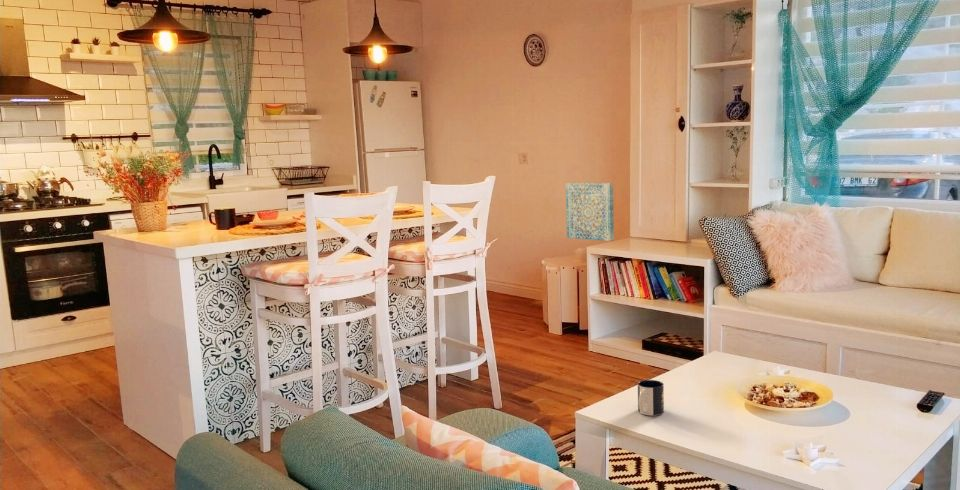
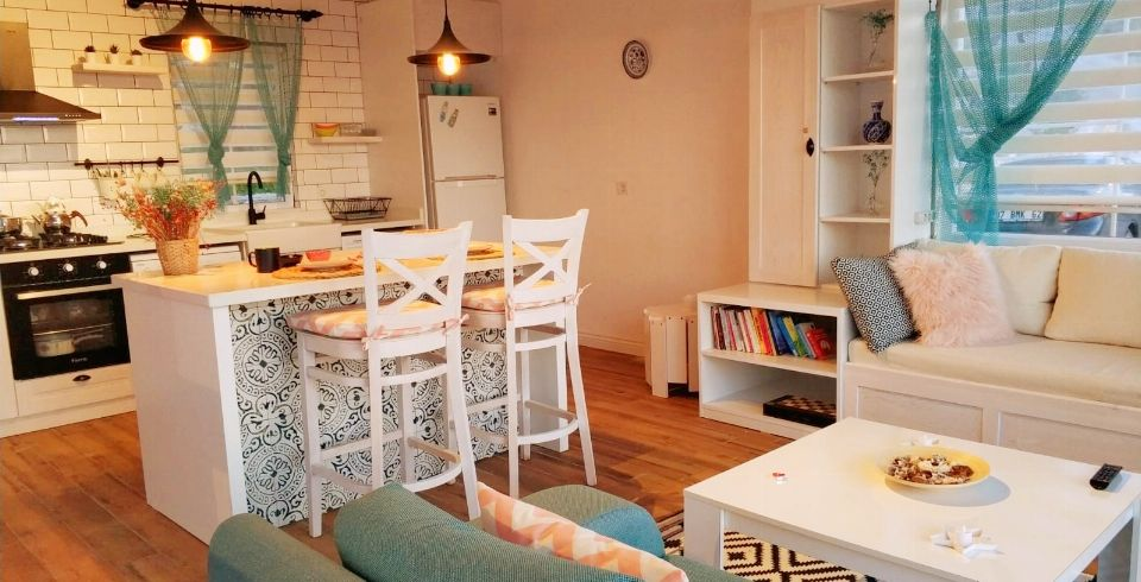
- mug (648, 399)
- wall art (589, 211)
